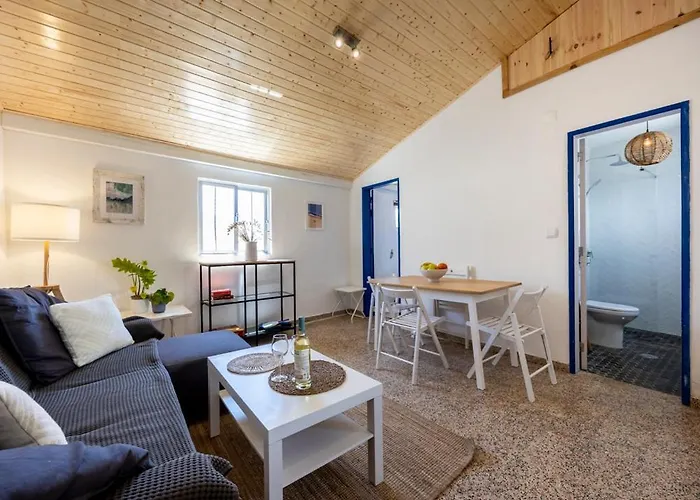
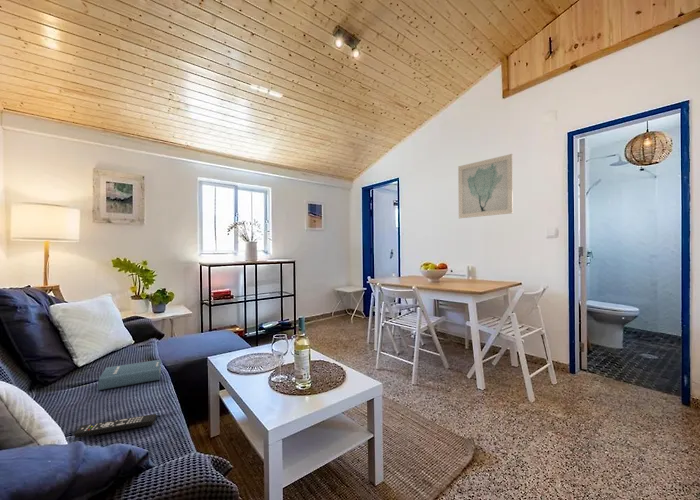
+ remote control (117, 425)
+ hardback book (132, 373)
+ wall art (483, 188)
